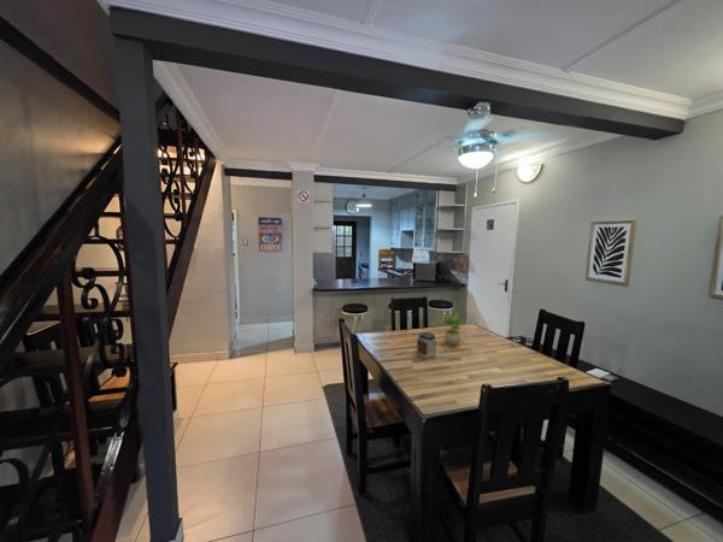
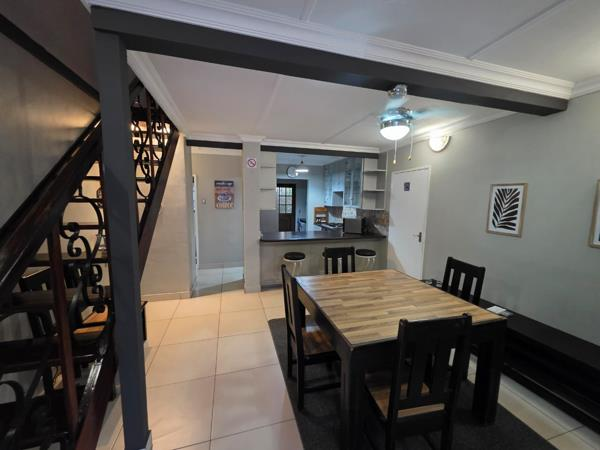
- jar (425, 343)
- potted plant (451, 328)
